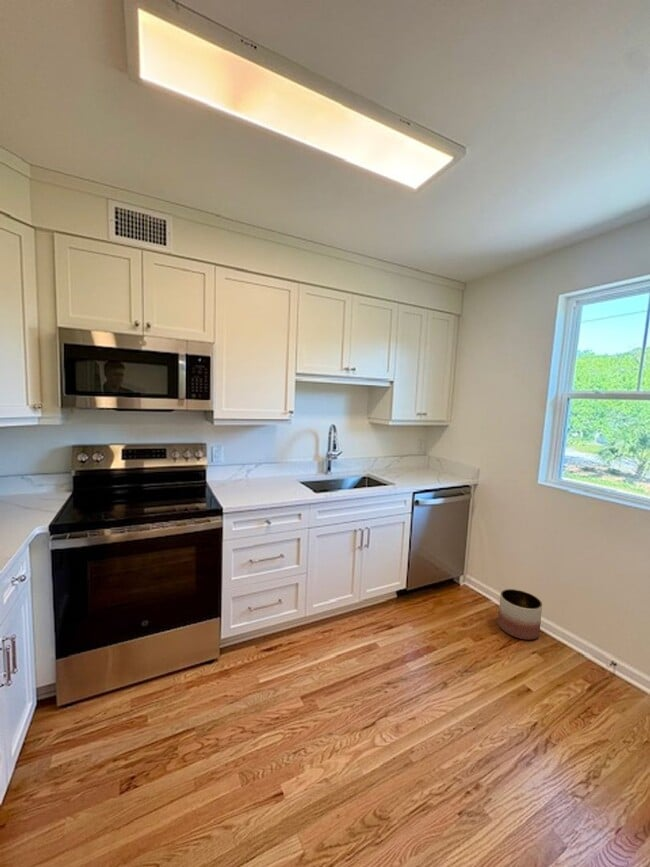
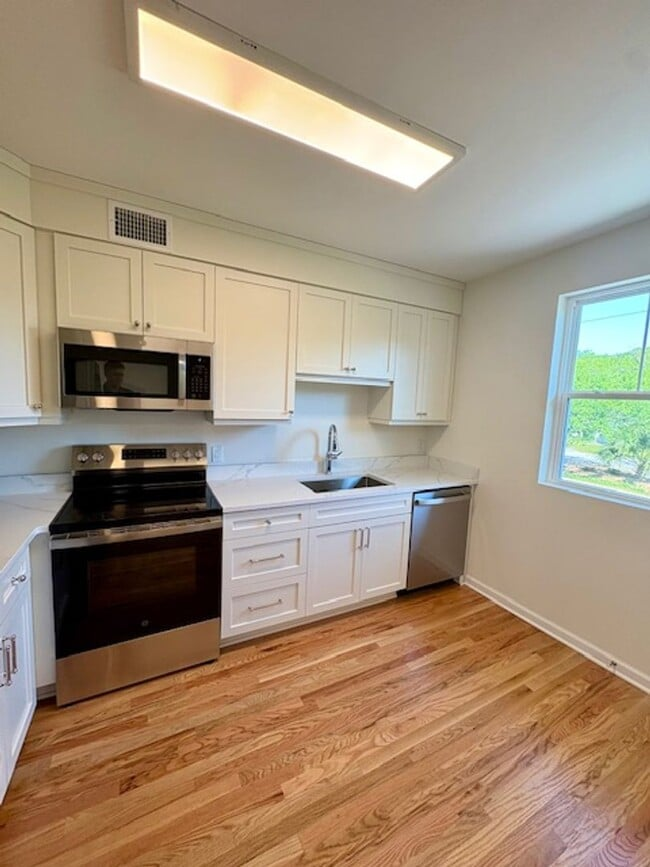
- planter (519, 613)
